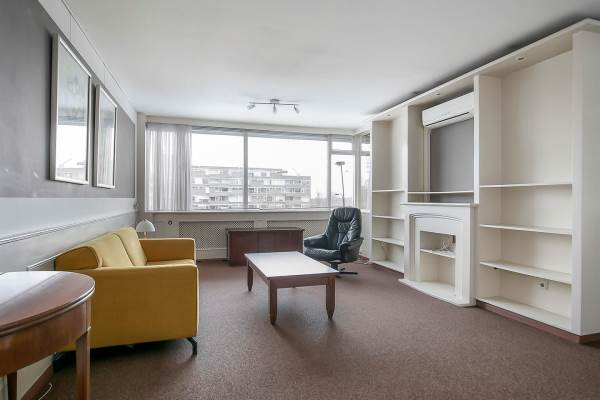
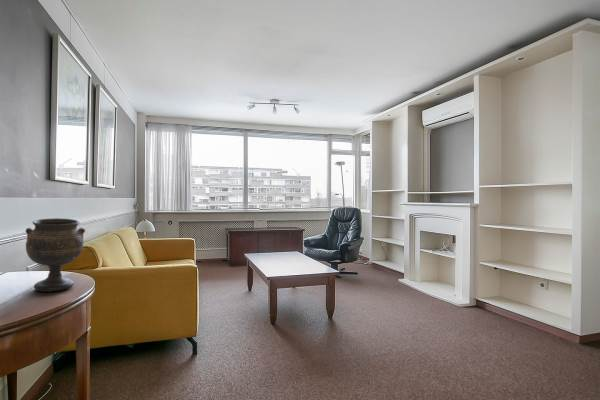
+ goblet (55, 254)
